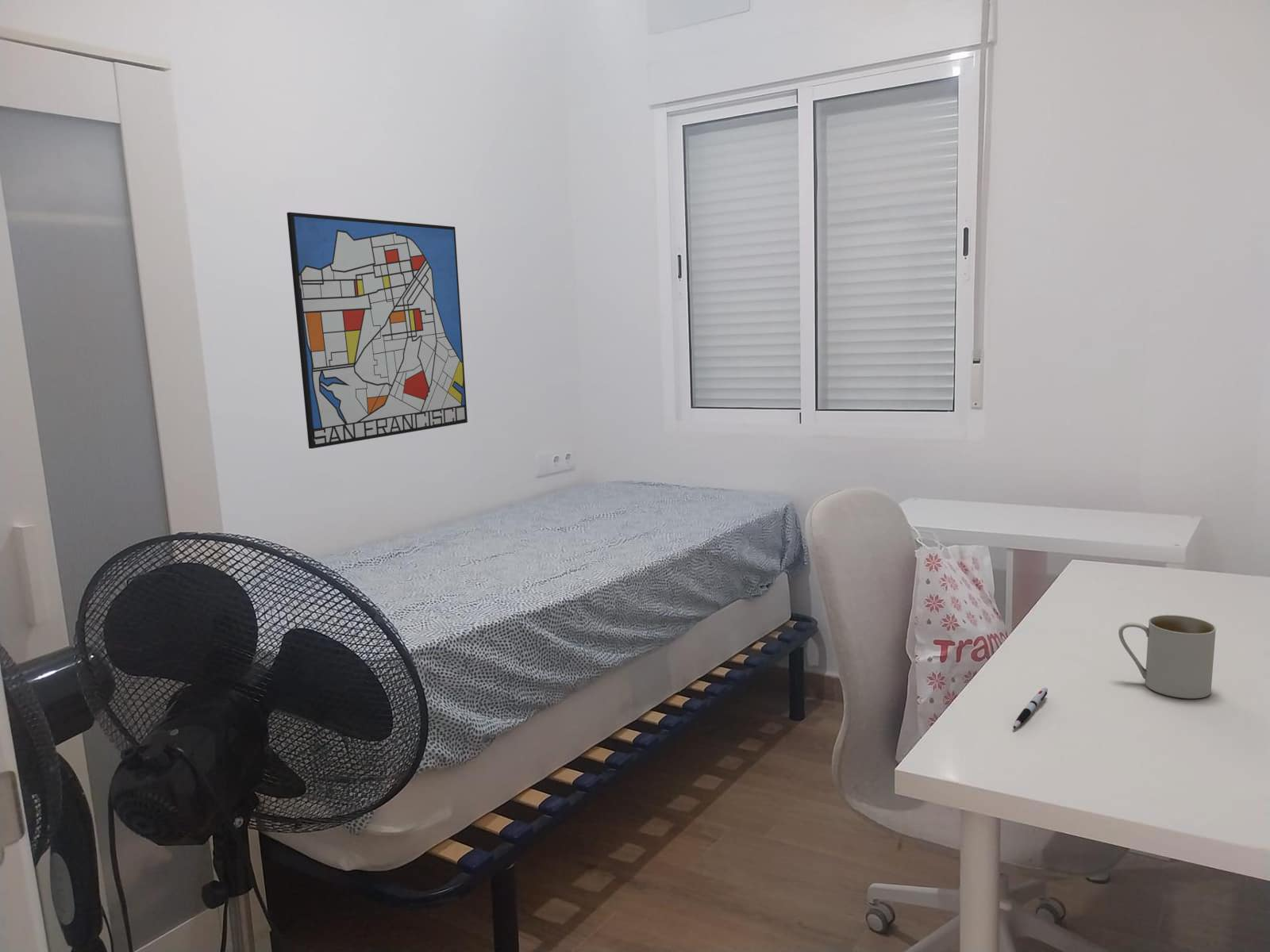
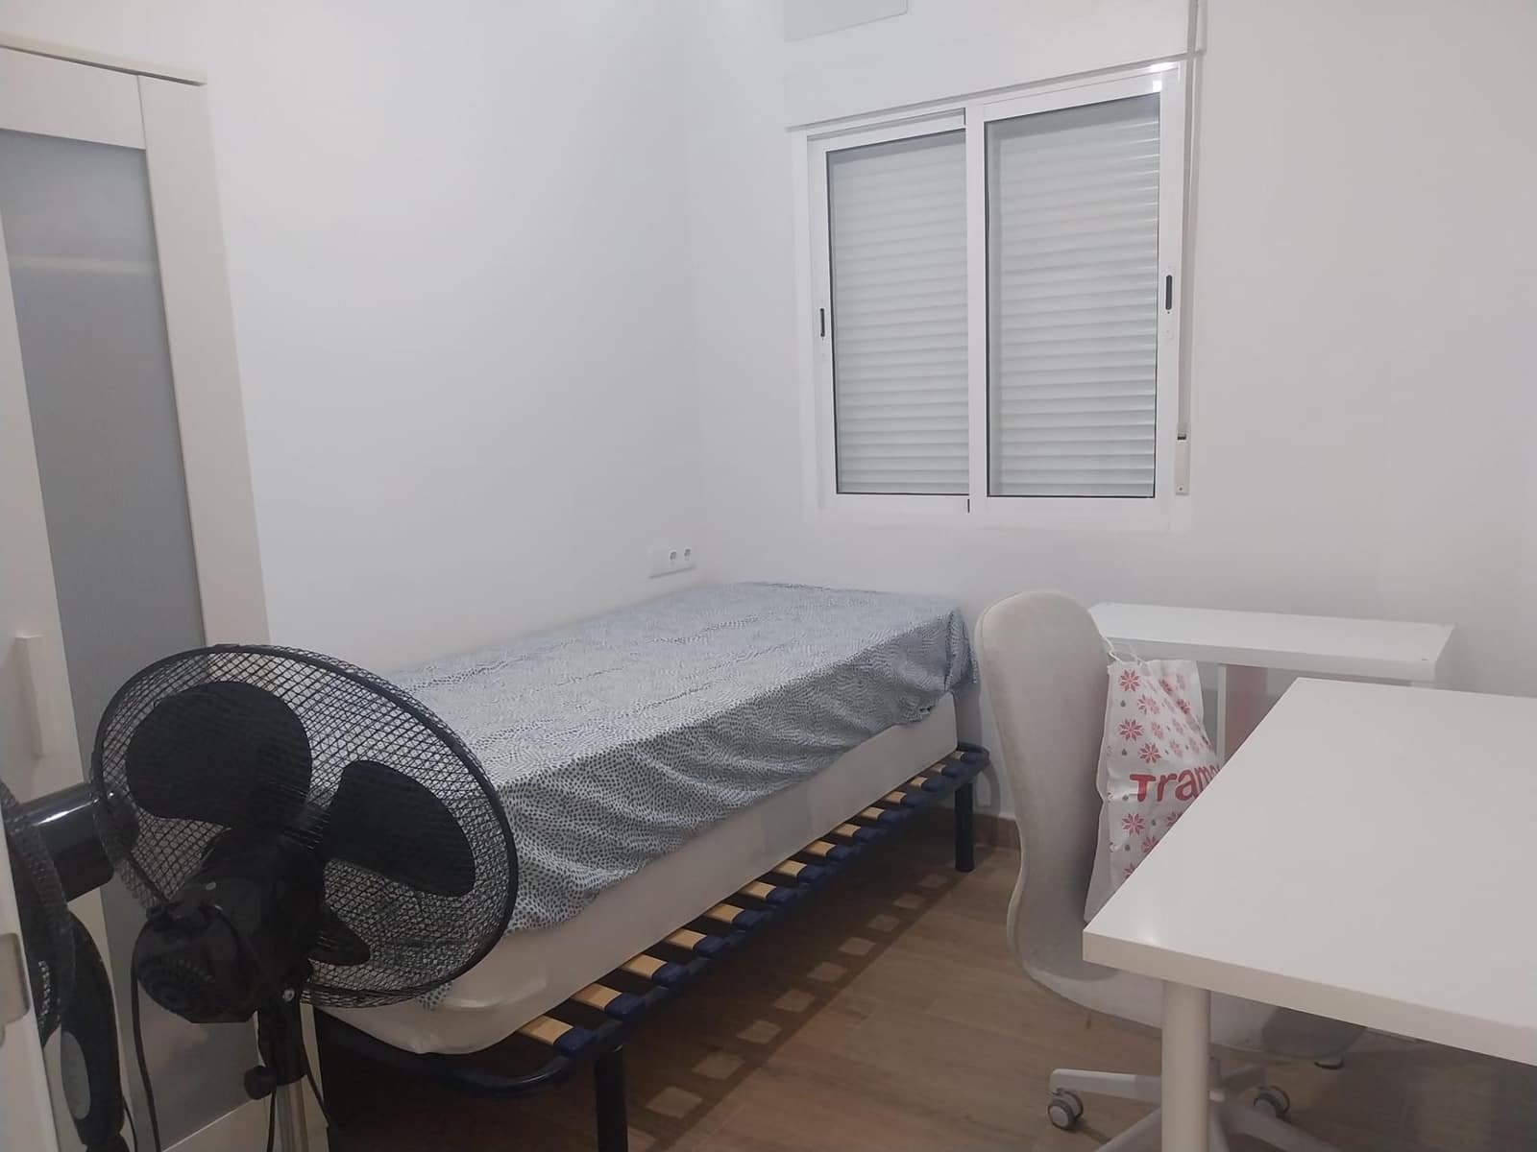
- pen (1030, 708)
- mug (1164, 654)
- wall art (387, 329)
